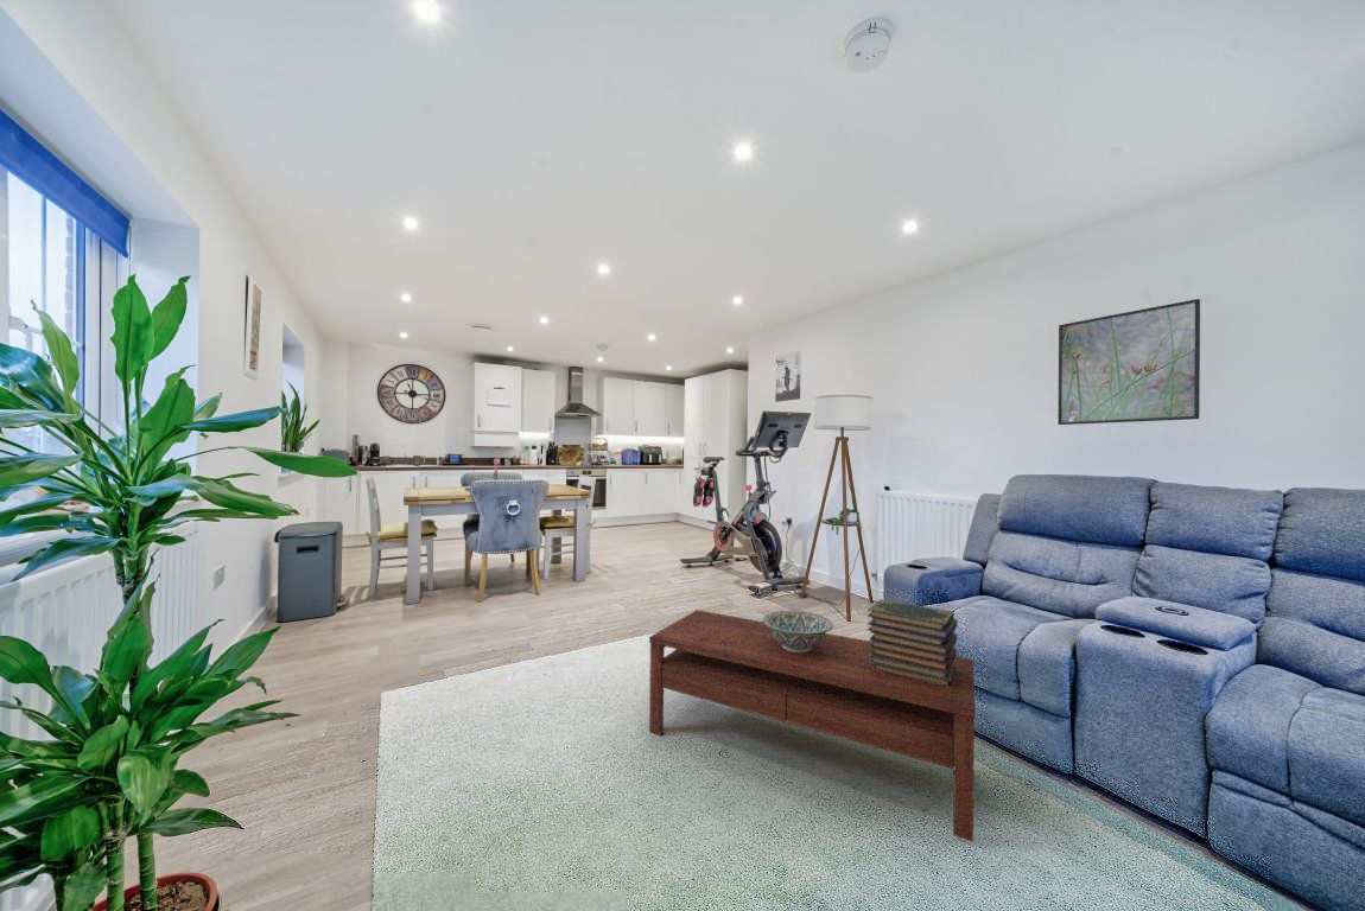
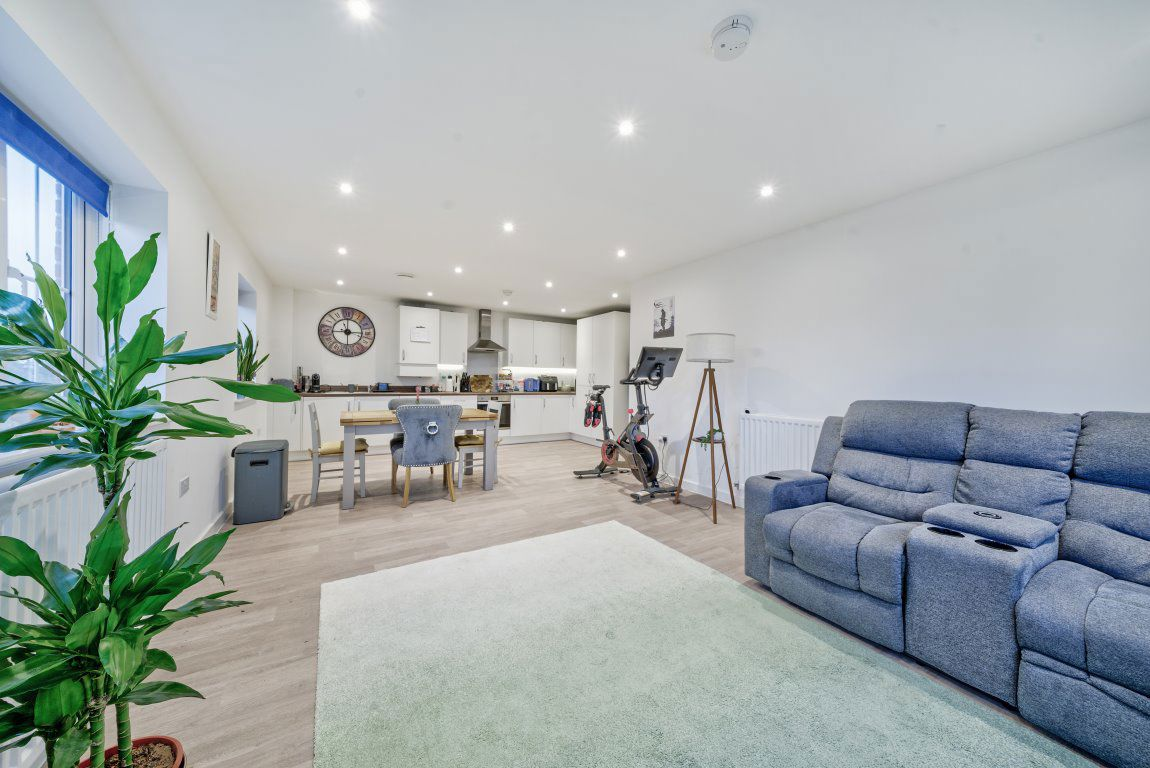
- decorative bowl (796, 633)
- book stack (912, 639)
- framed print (1122, 368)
- coffee table (801, 697)
